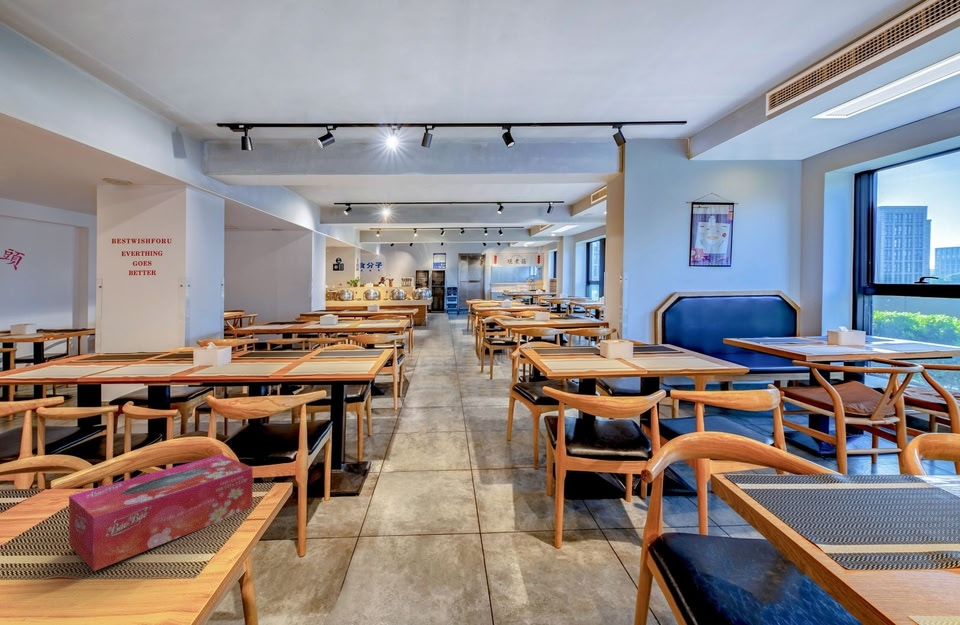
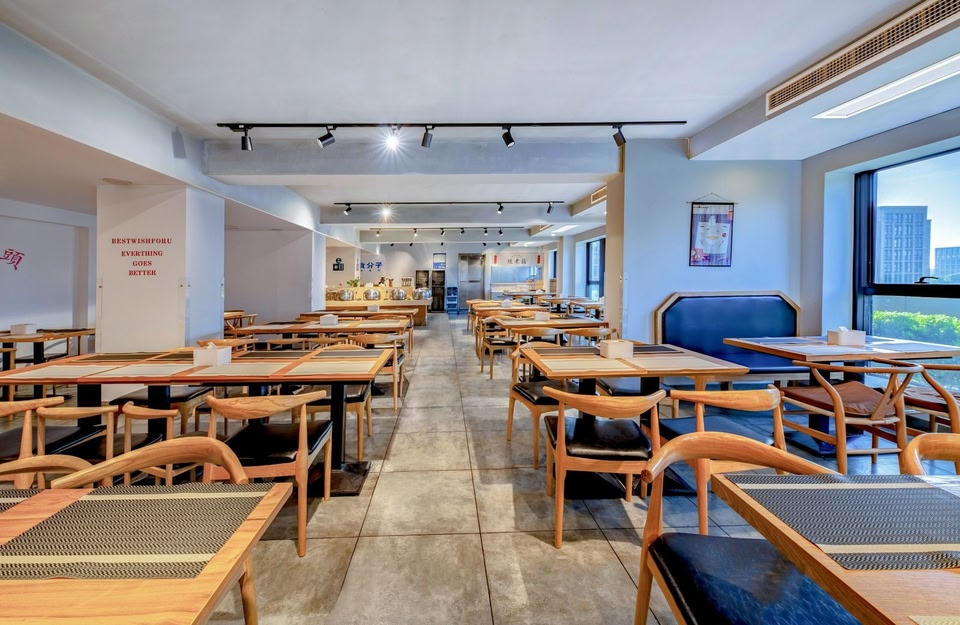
- tissue box (168, 502)
